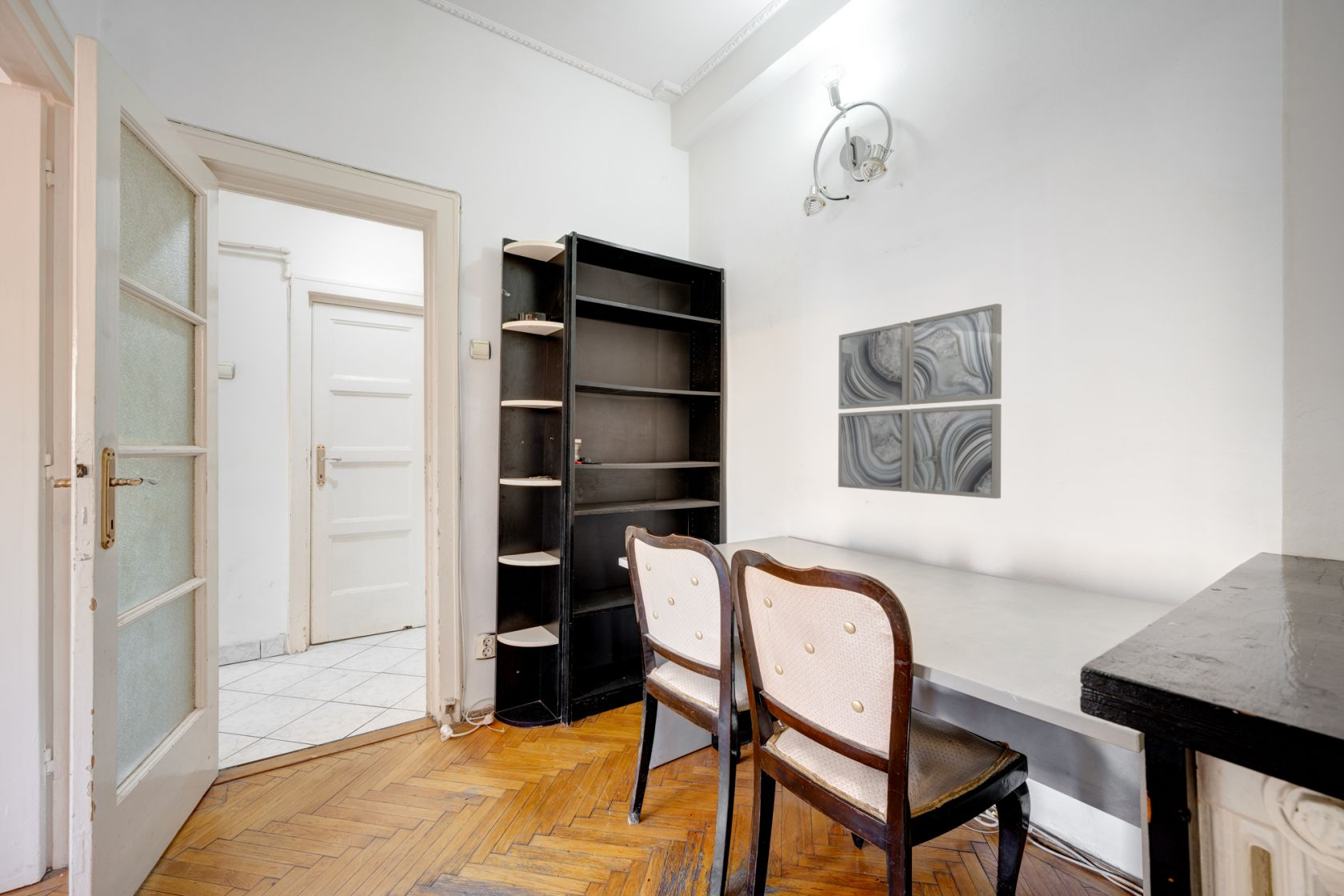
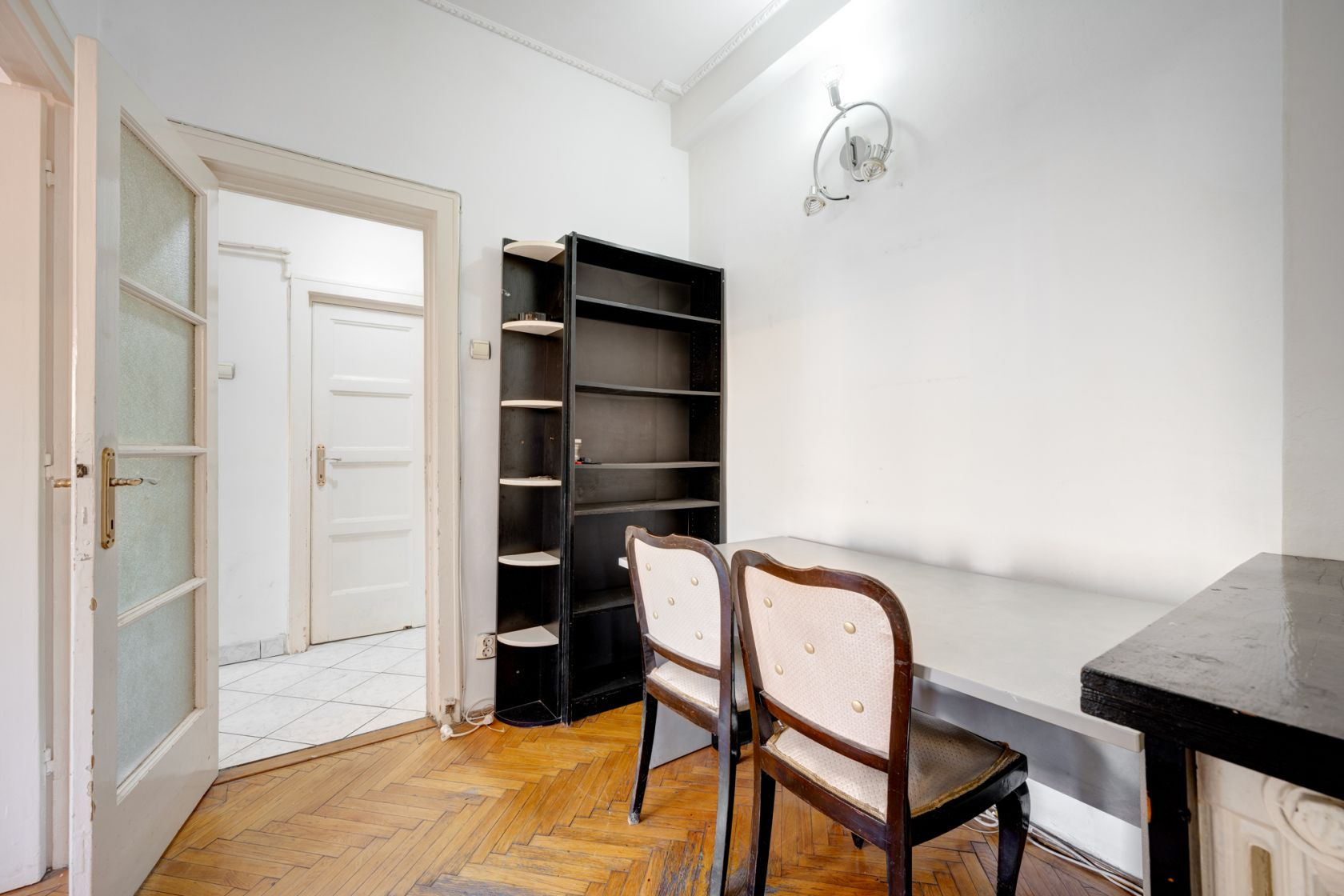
- wall art (910, 409)
